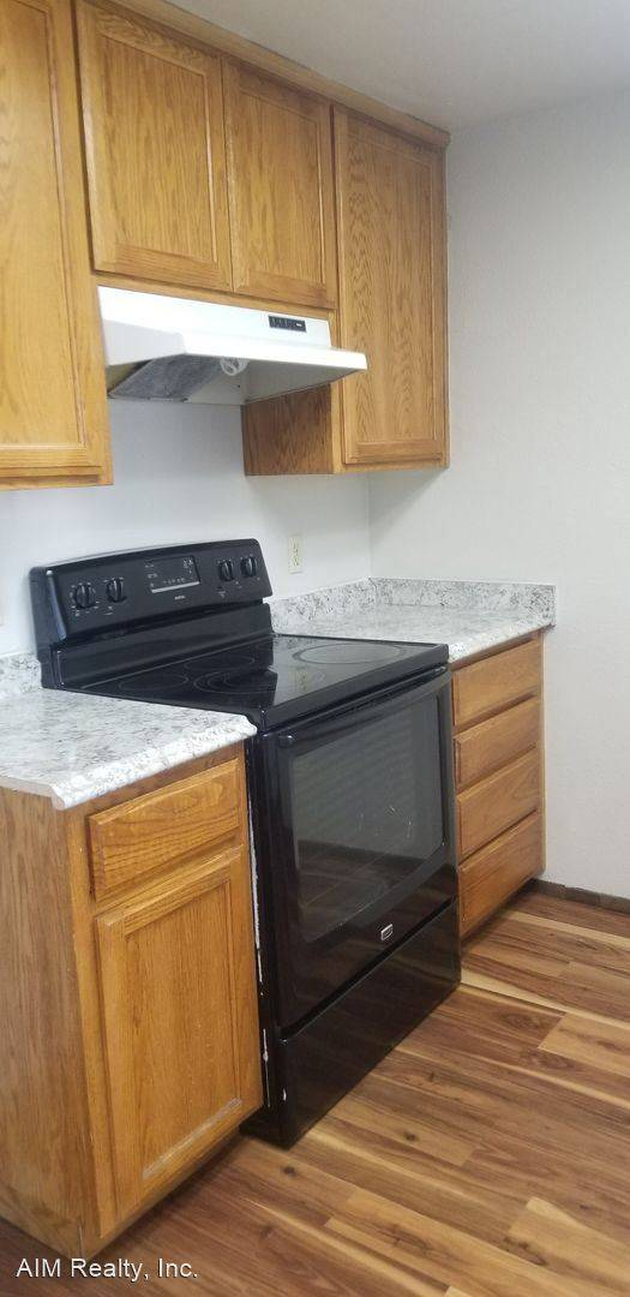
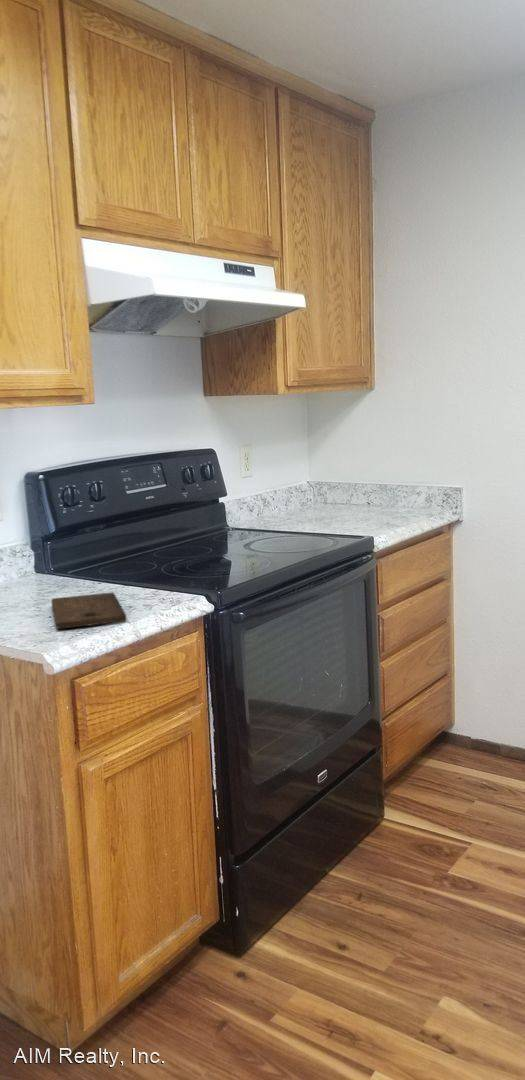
+ cutting board (87, 609)
